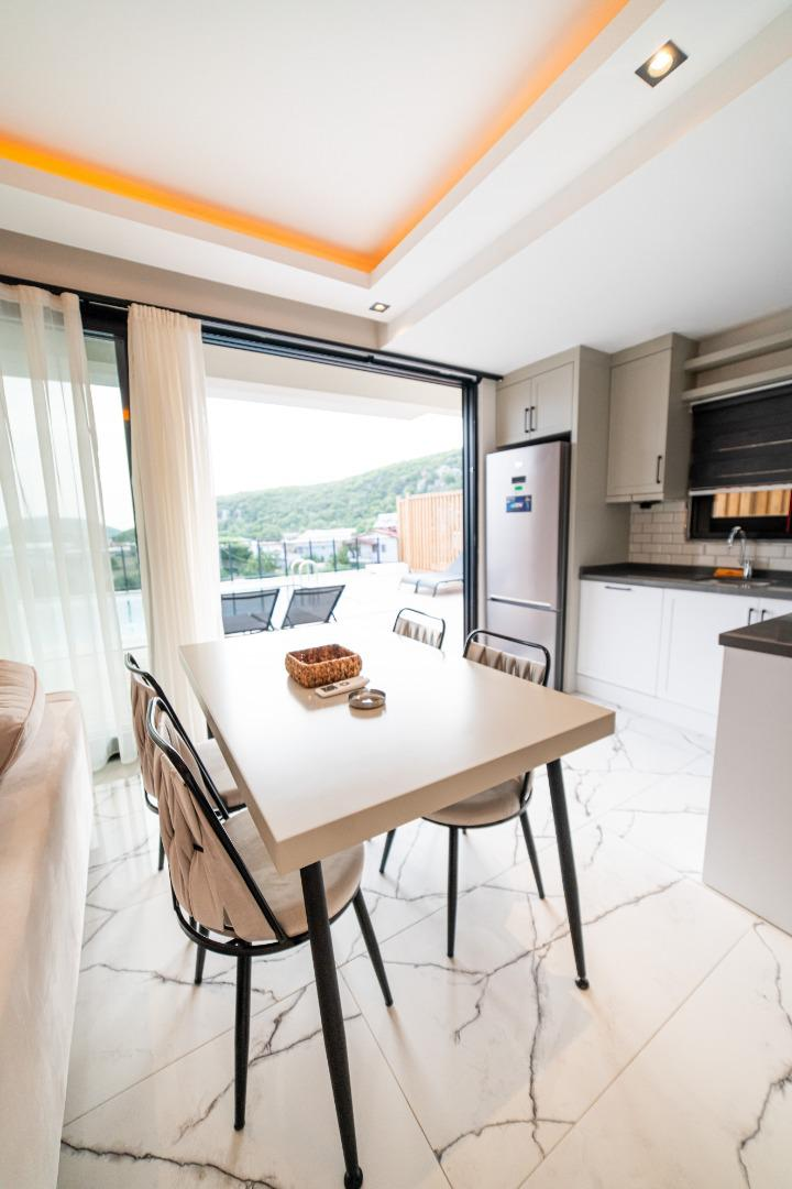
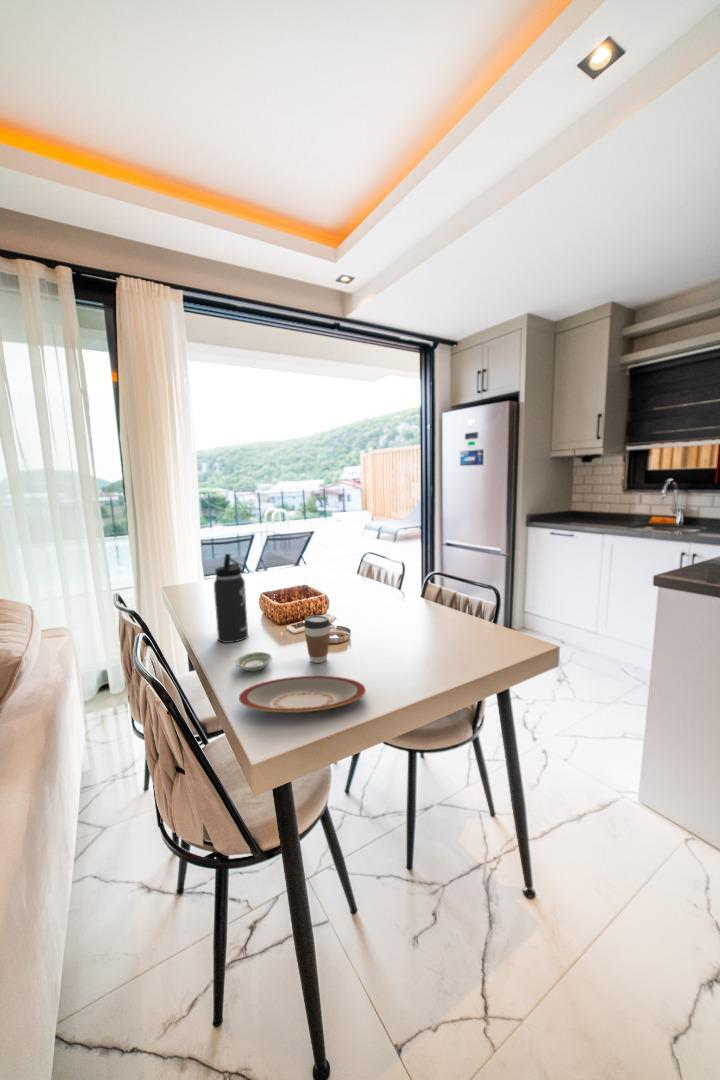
+ plate (303, 697)
+ saucer (254, 663)
+ coffee cup (317, 639)
+ thermos bottle (231, 595)
